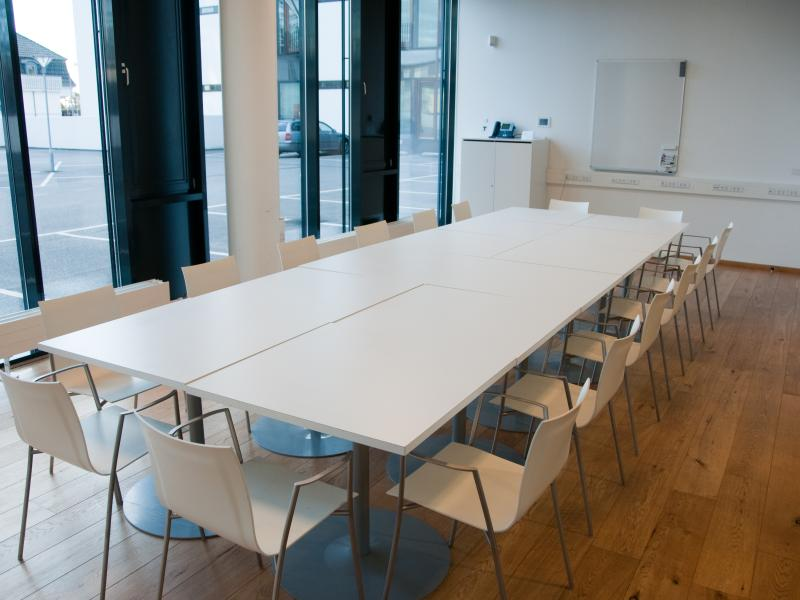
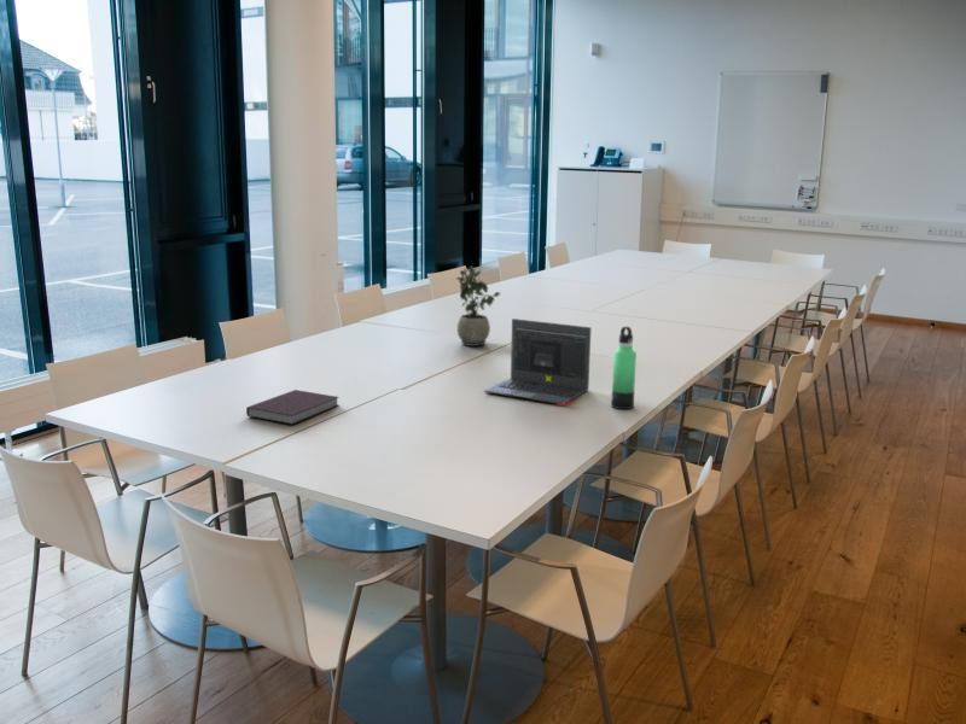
+ potted plant (477, 305)
+ thermos bottle (624, 366)
+ notebook (293, 405)
+ laptop (540, 361)
